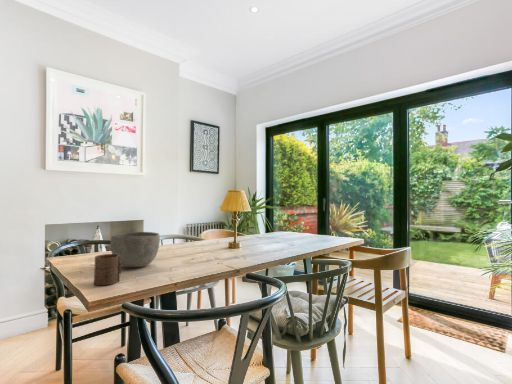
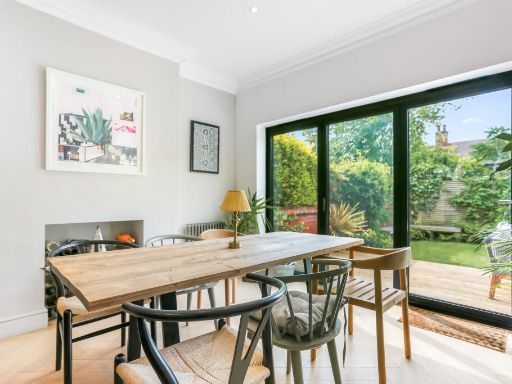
- cup (107, 268)
- bowl (135, 249)
